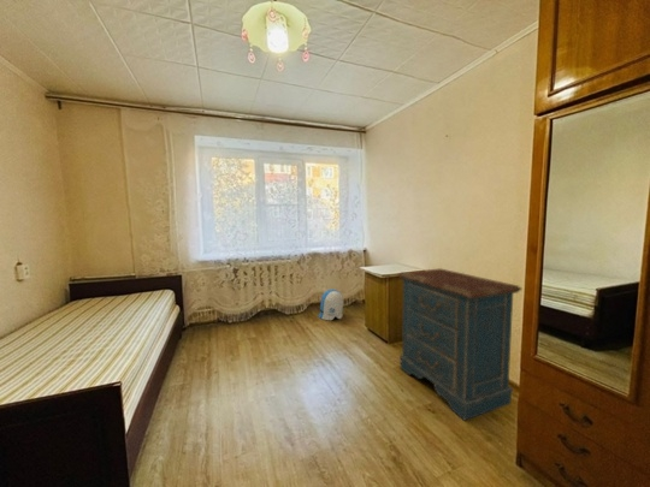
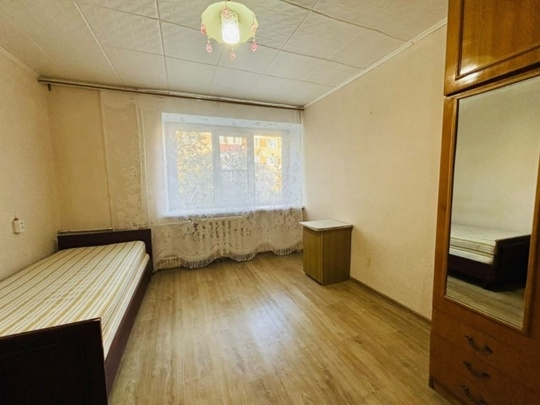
- dresser (450, 332)
- sun visor (331, 302)
